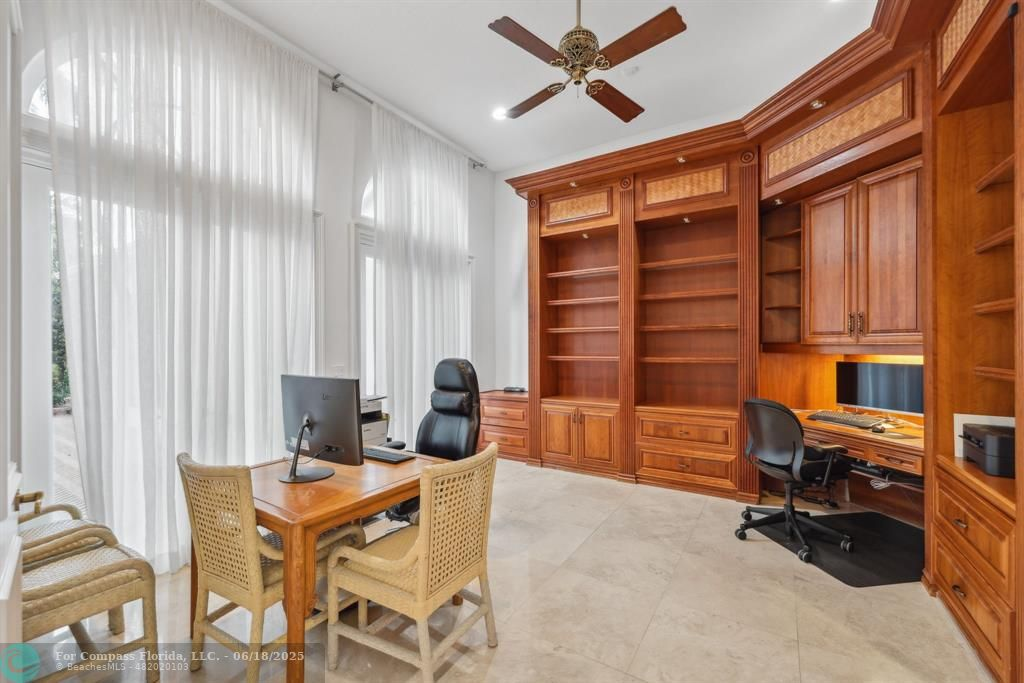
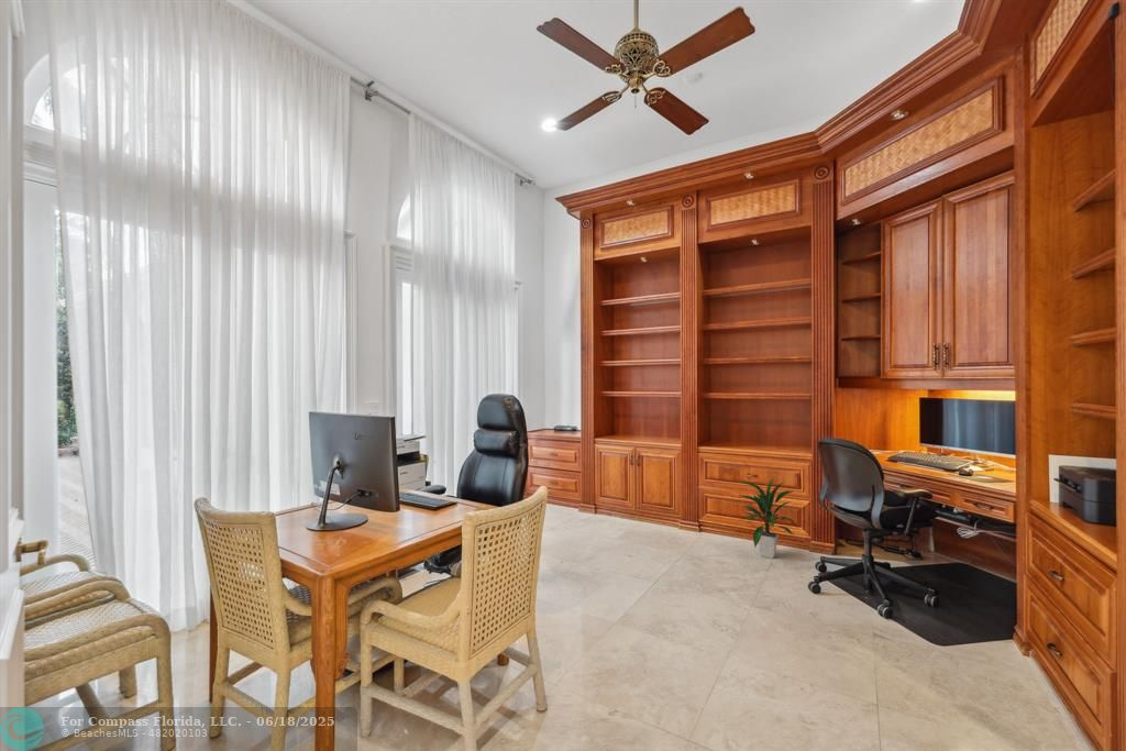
+ indoor plant (764, 516)
